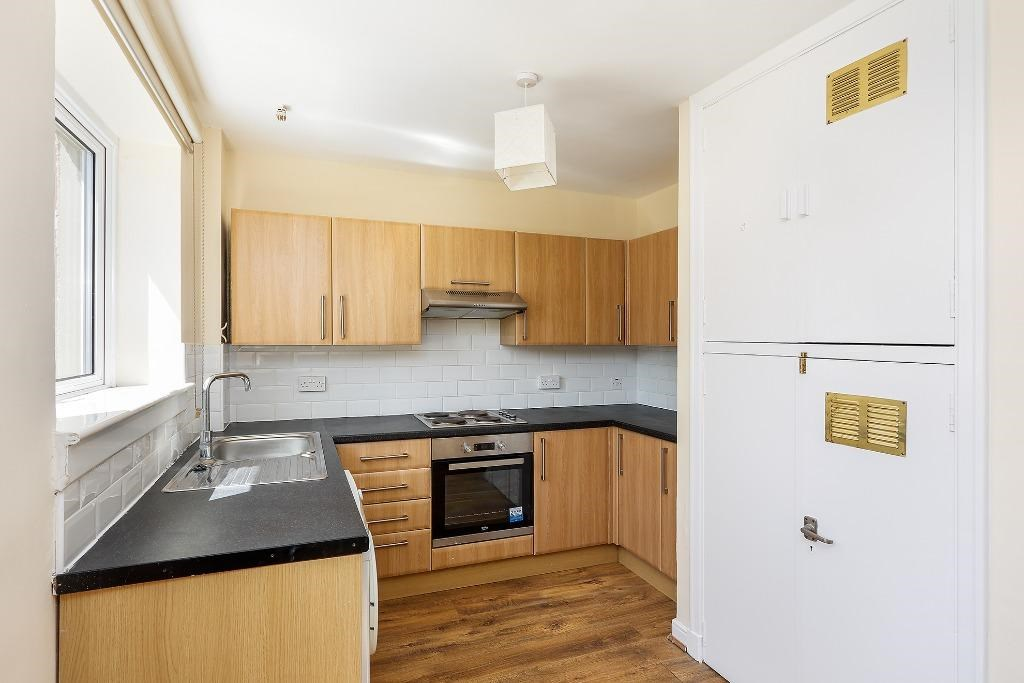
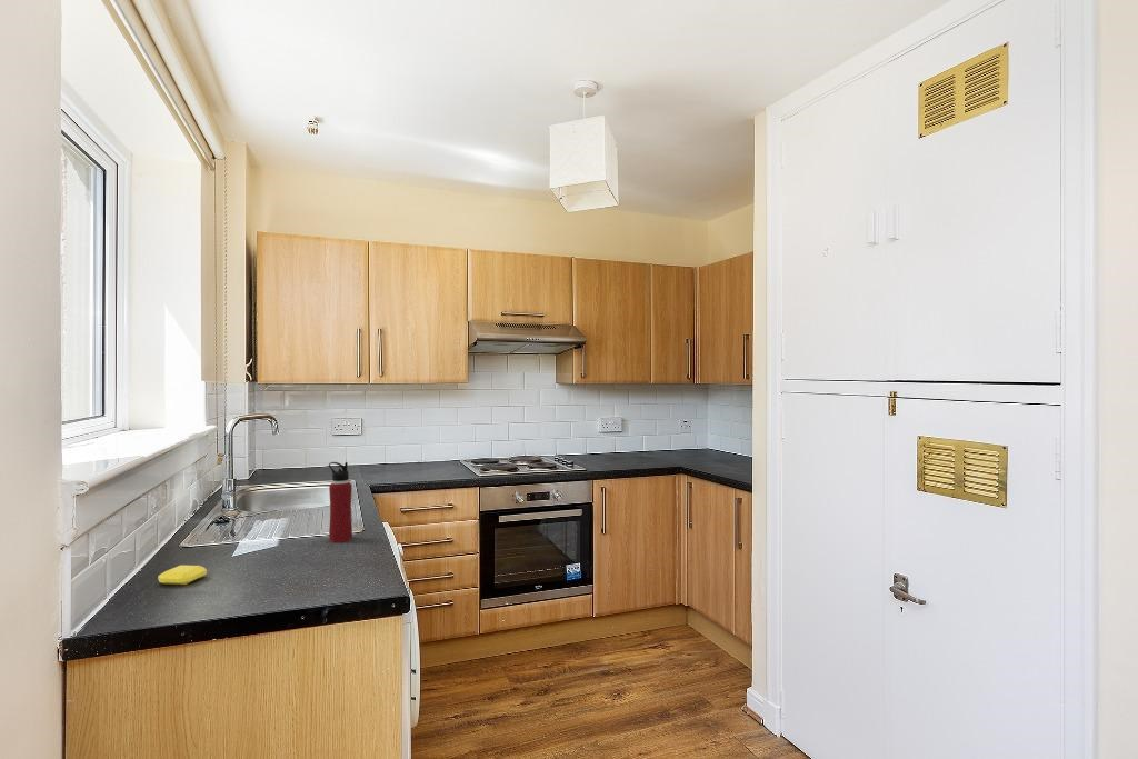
+ water bottle (340, 501)
+ soap bar (182, 575)
